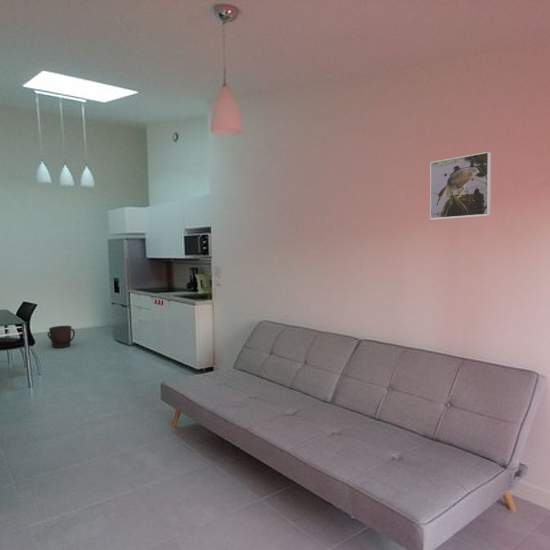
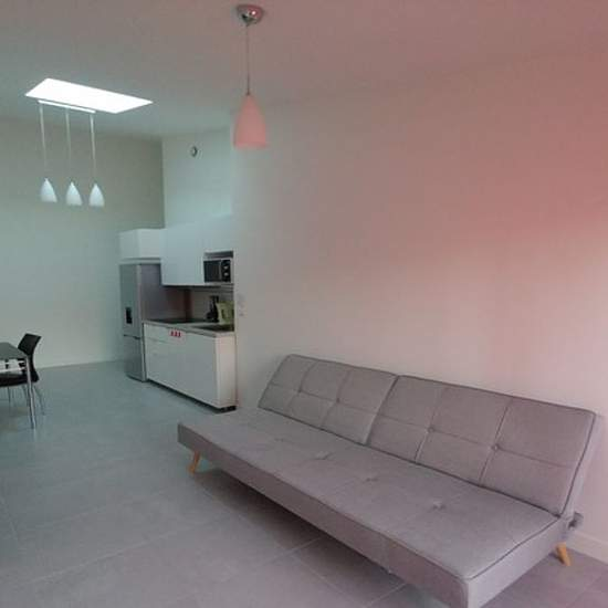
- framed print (459, 187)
- bucket (60, 336)
